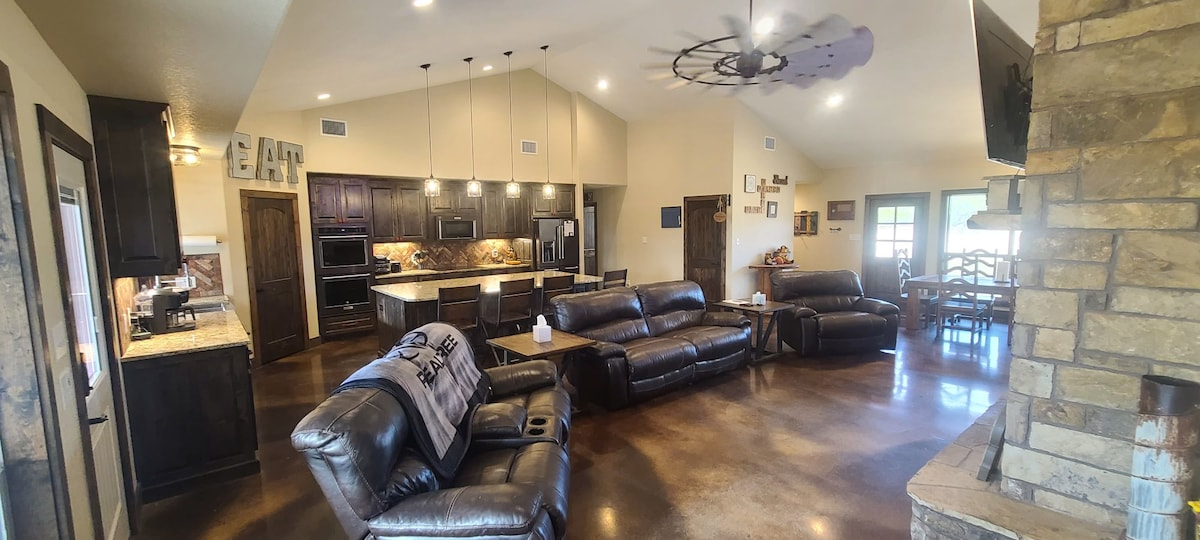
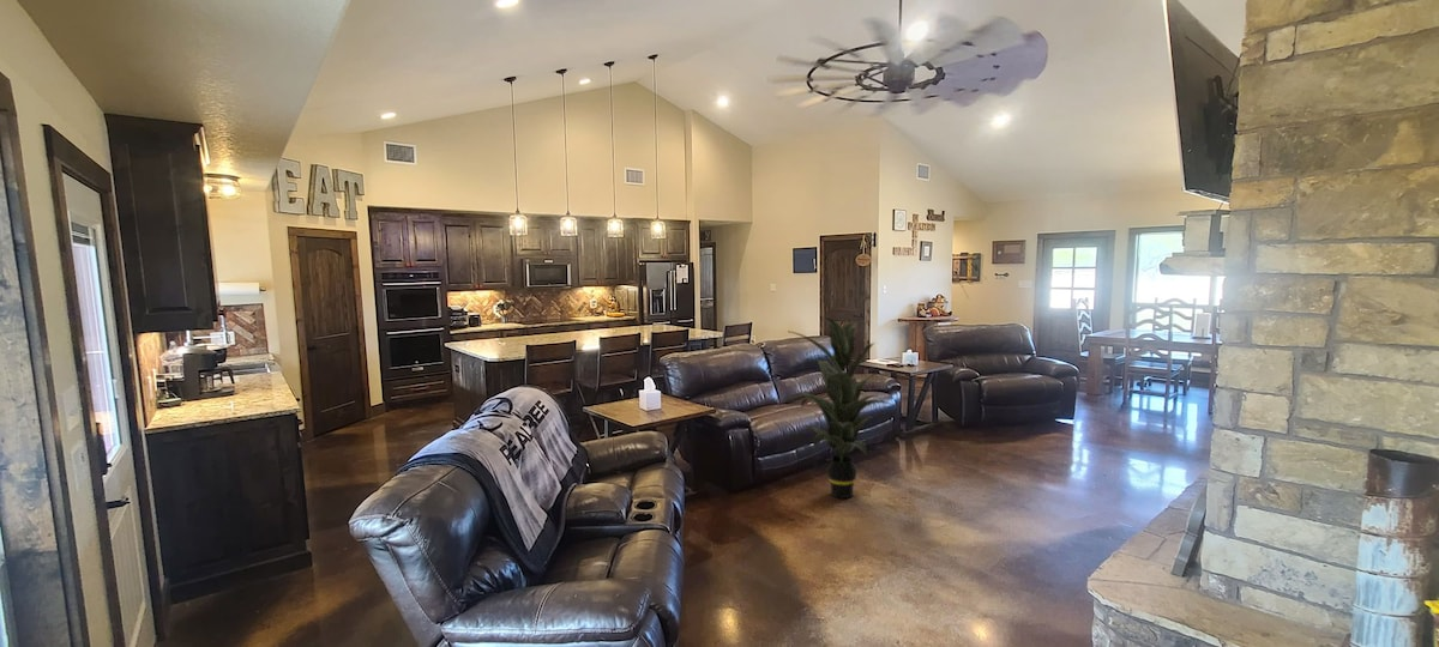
+ indoor plant (833, 406)
